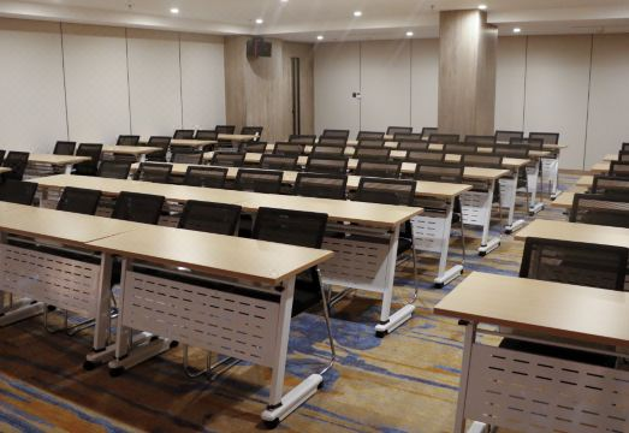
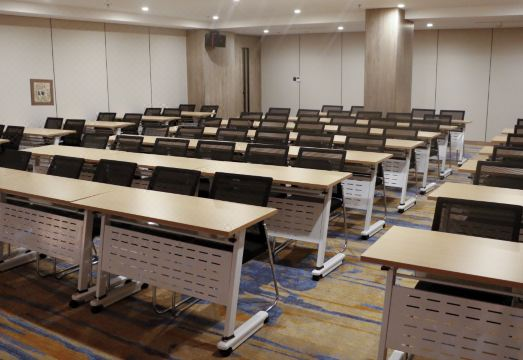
+ wall art (42, 92)
